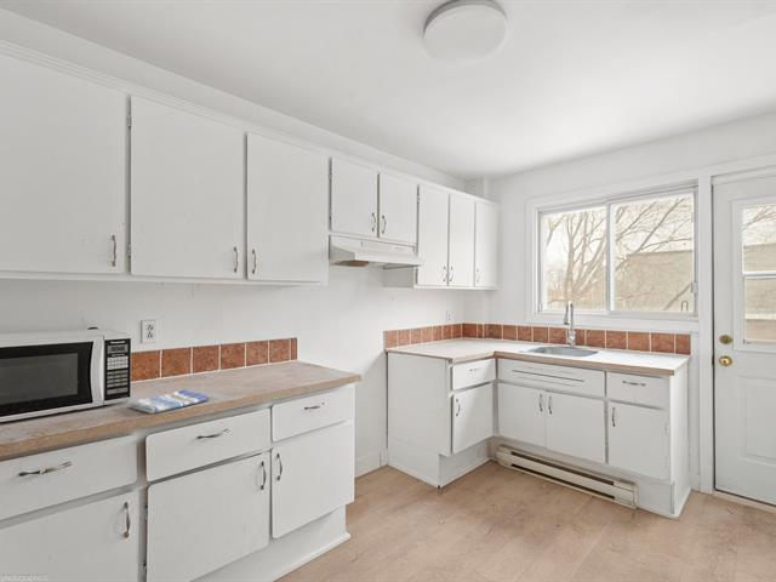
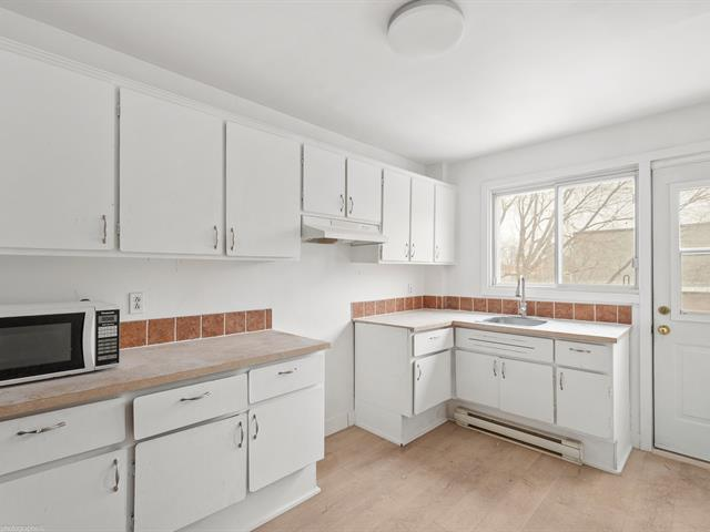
- dish towel (170, 400)
